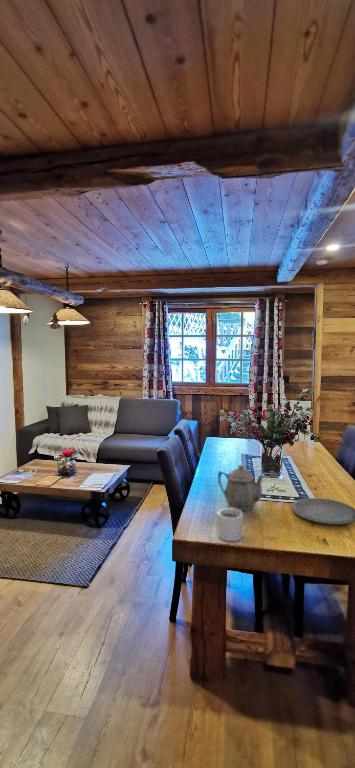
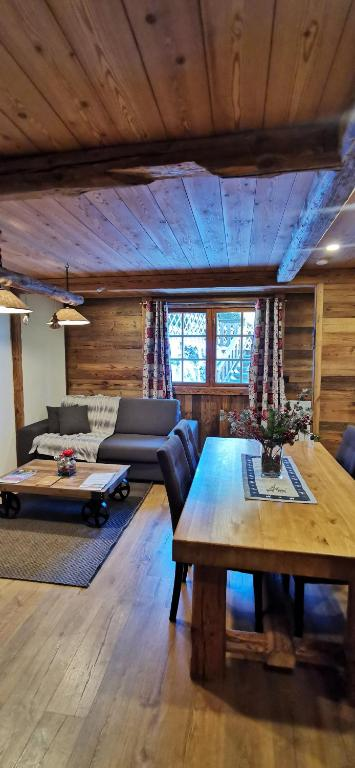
- mug (227, 523)
- plate (324, 511)
- teapot (240, 486)
